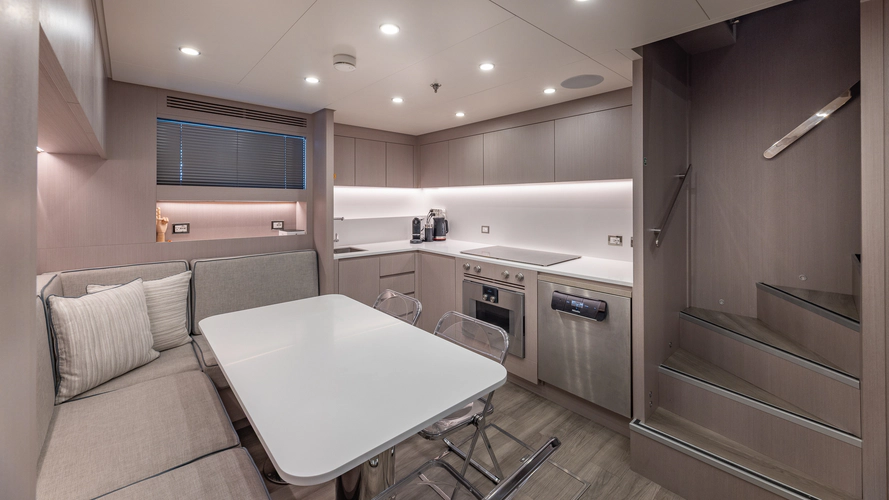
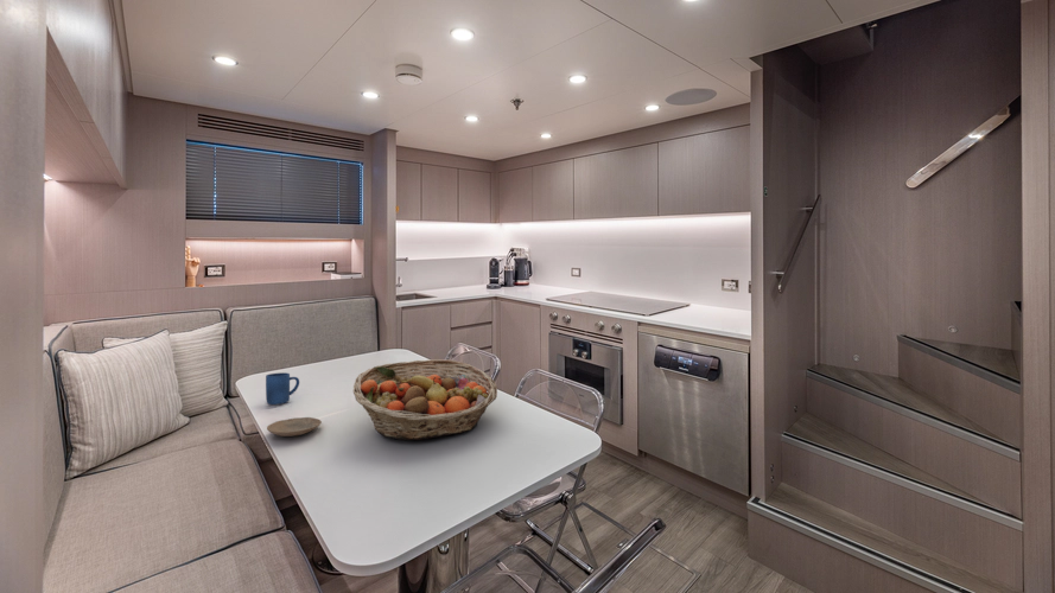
+ fruit basket (427, 395)
+ mug (282, 388)
+ plate (294, 428)
